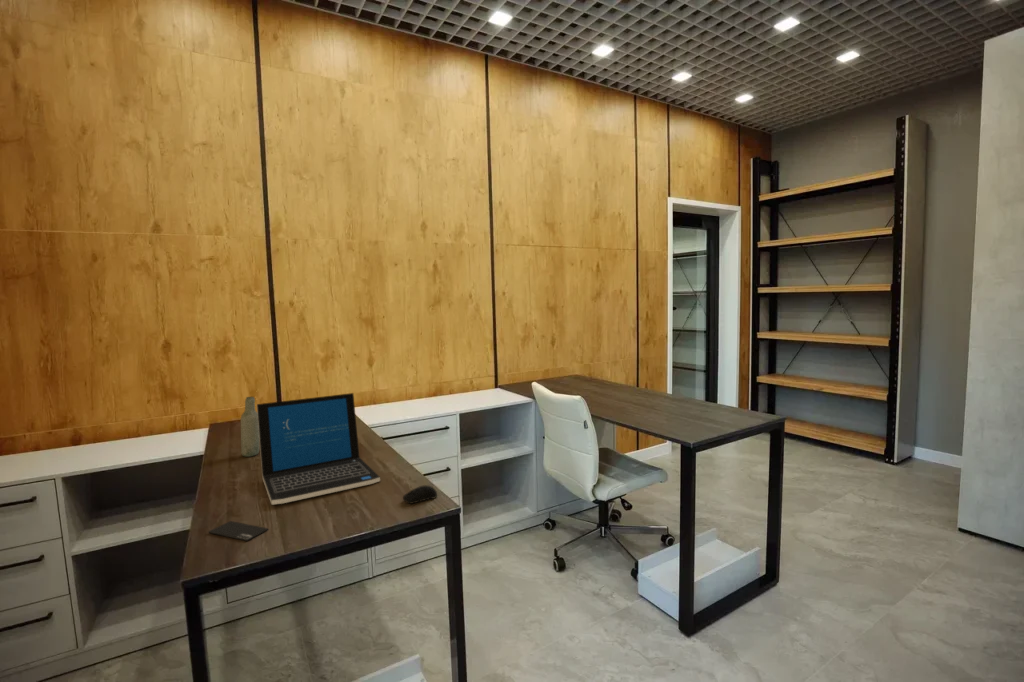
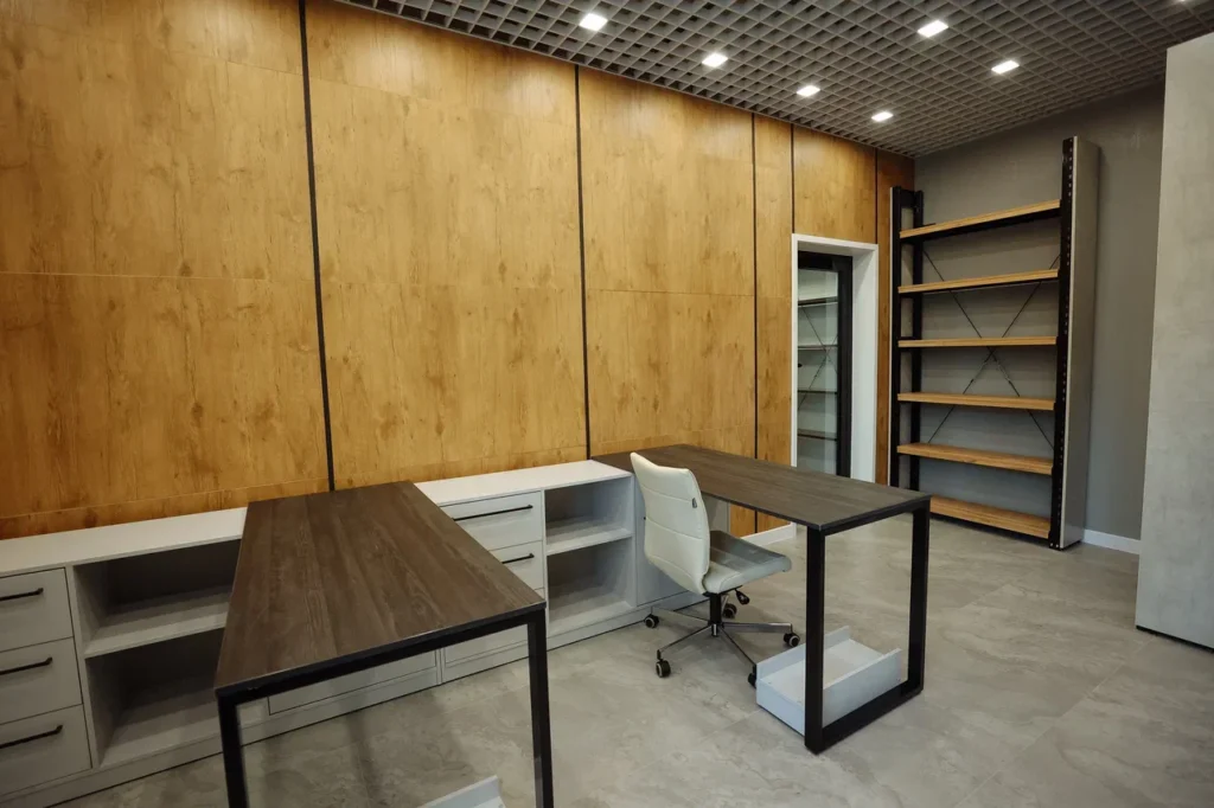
- computer mouse (420, 493)
- bottle (249, 425)
- laptop (317, 442)
- smartphone (238, 530)
